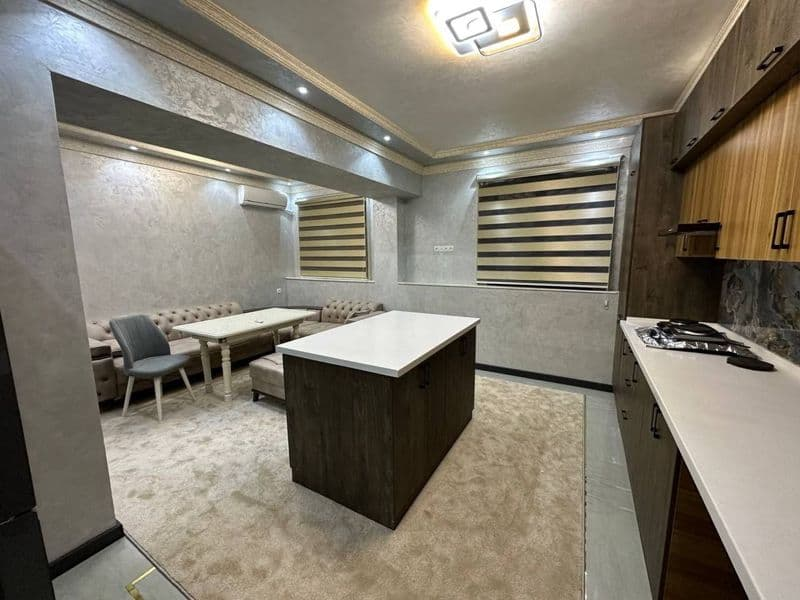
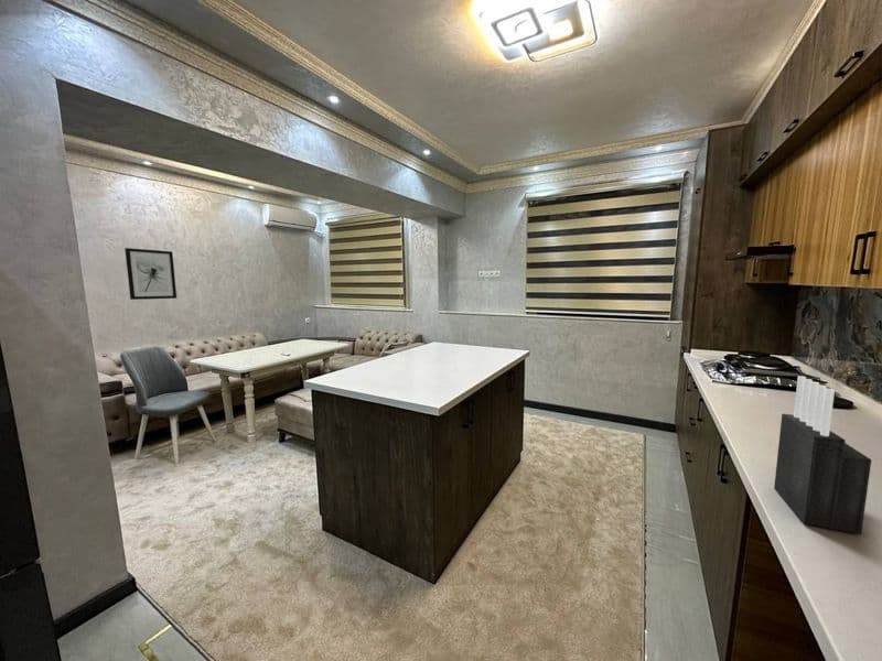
+ knife block (826, 448)
+ wall art (152, 274)
